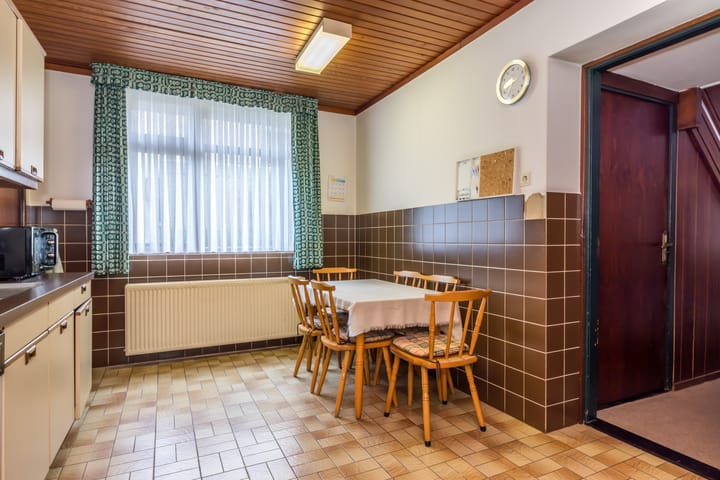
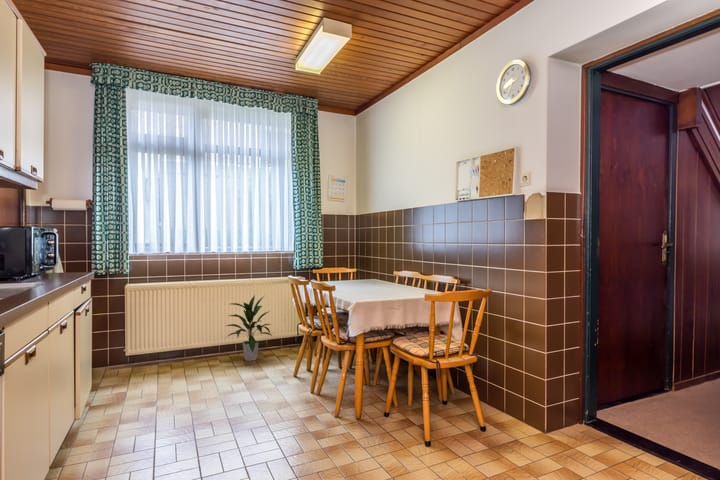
+ indoor plant (249, 327)
